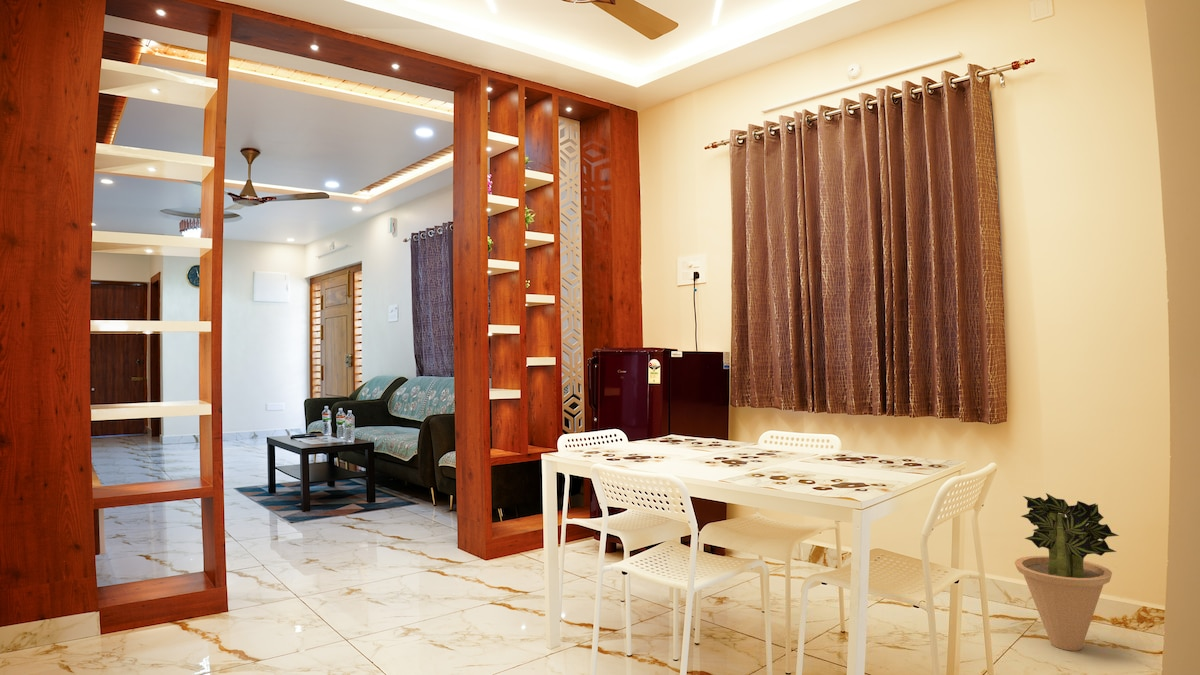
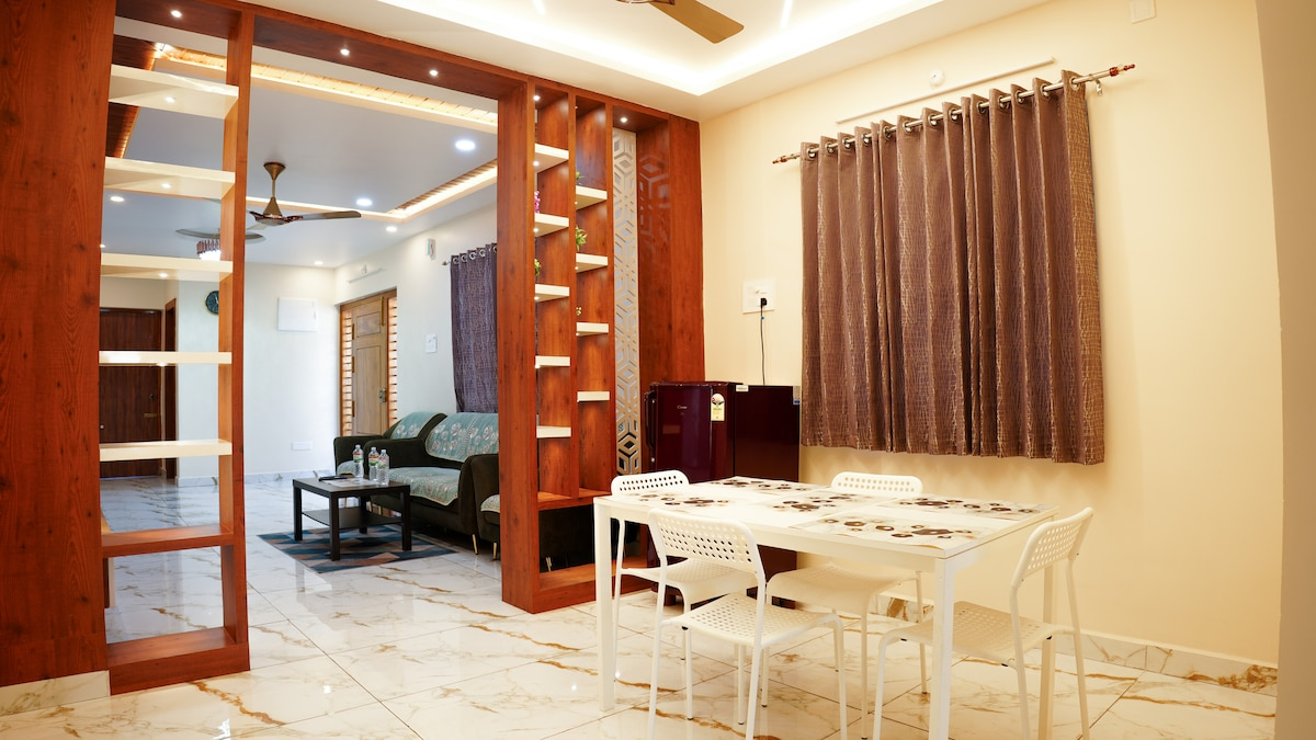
- potted plant (1065, 568)
